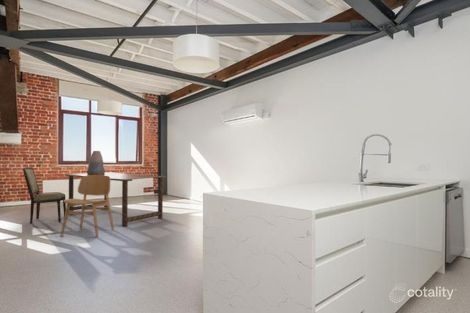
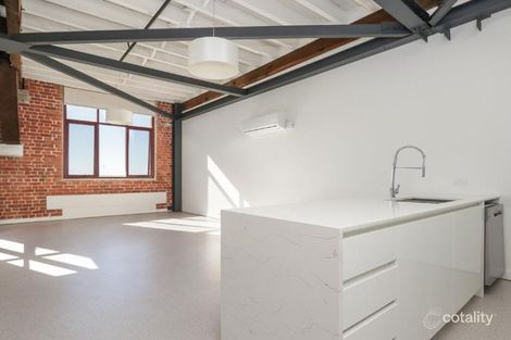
- dining table (122, 195)
- decorative urn (96, 162)
- dining chair (88, 203)
- dining chair (45, 194)
